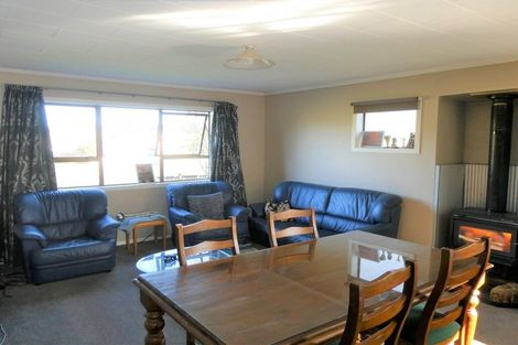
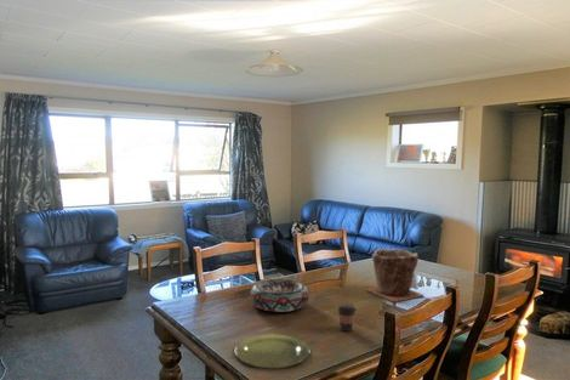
+ decorative bowl (279, 295)
+ plant pot (395, 272)
+ coffee cup (346, 317)
+ plate (272, 350)
